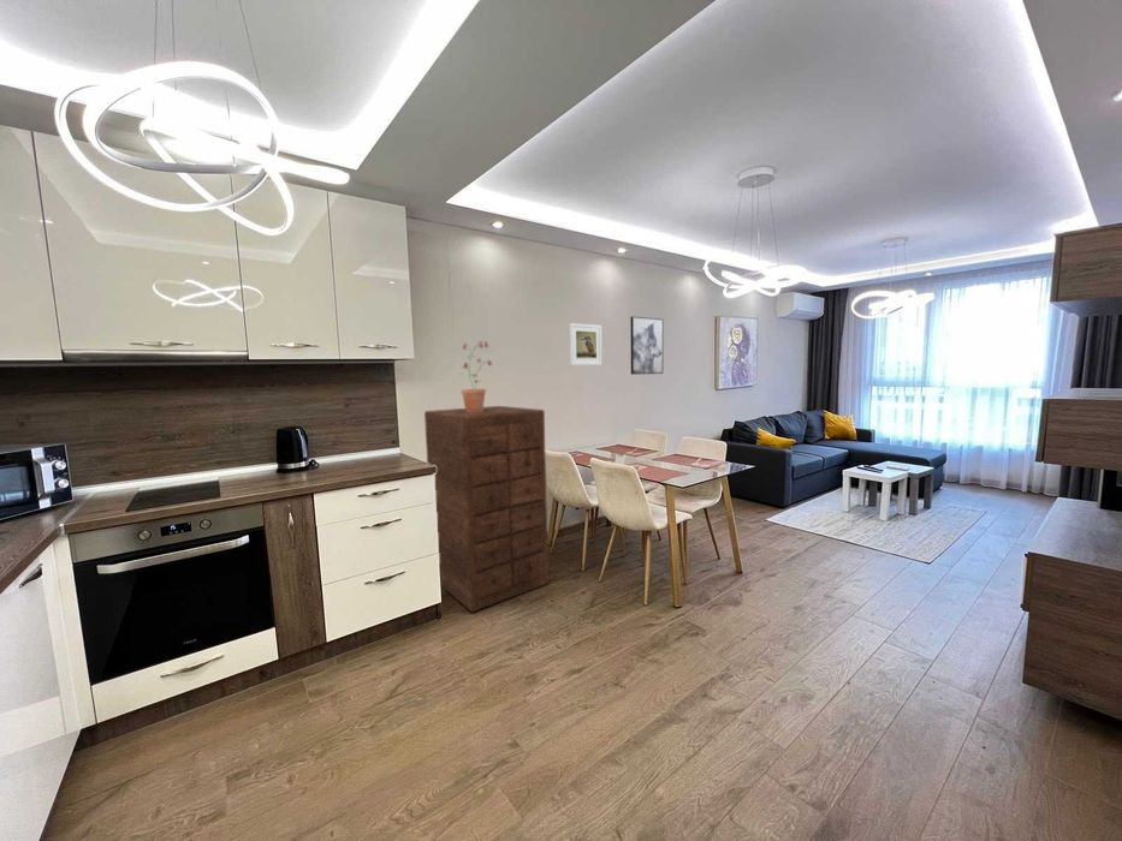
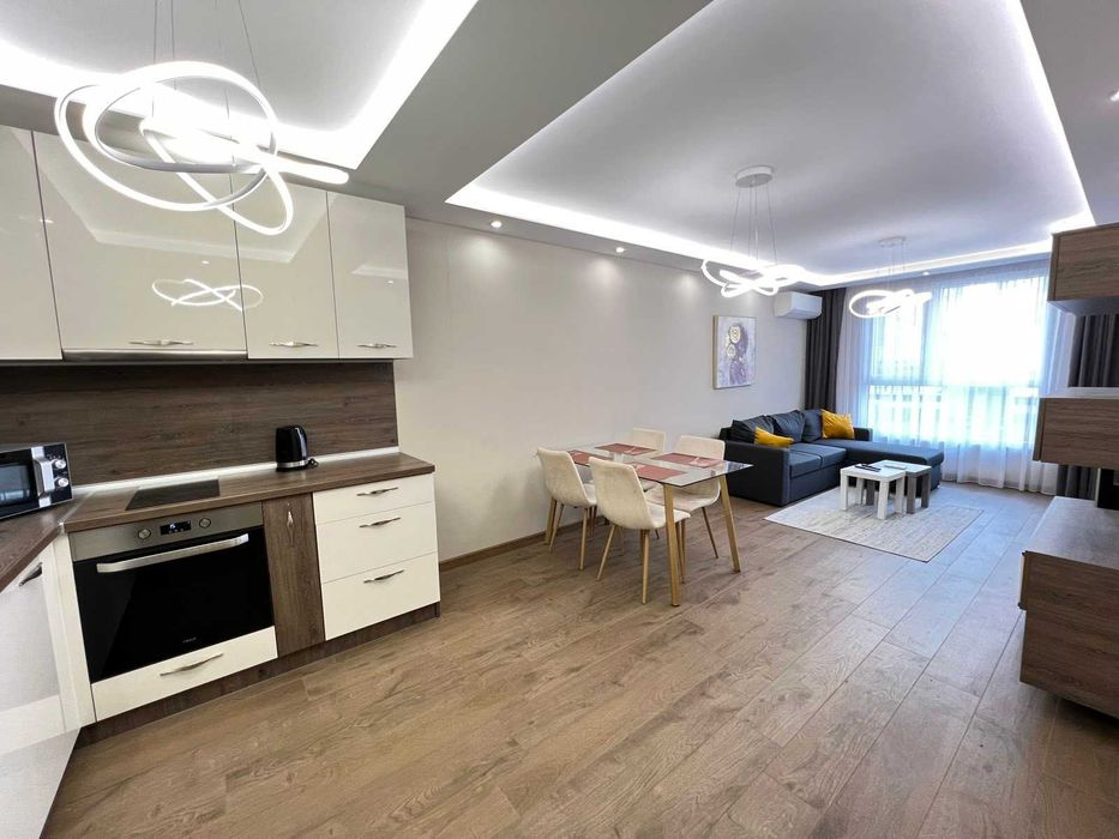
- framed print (586, 345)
- potted plant (474, 376)
- dresser (488, 497)
- wall art (647, 346)
